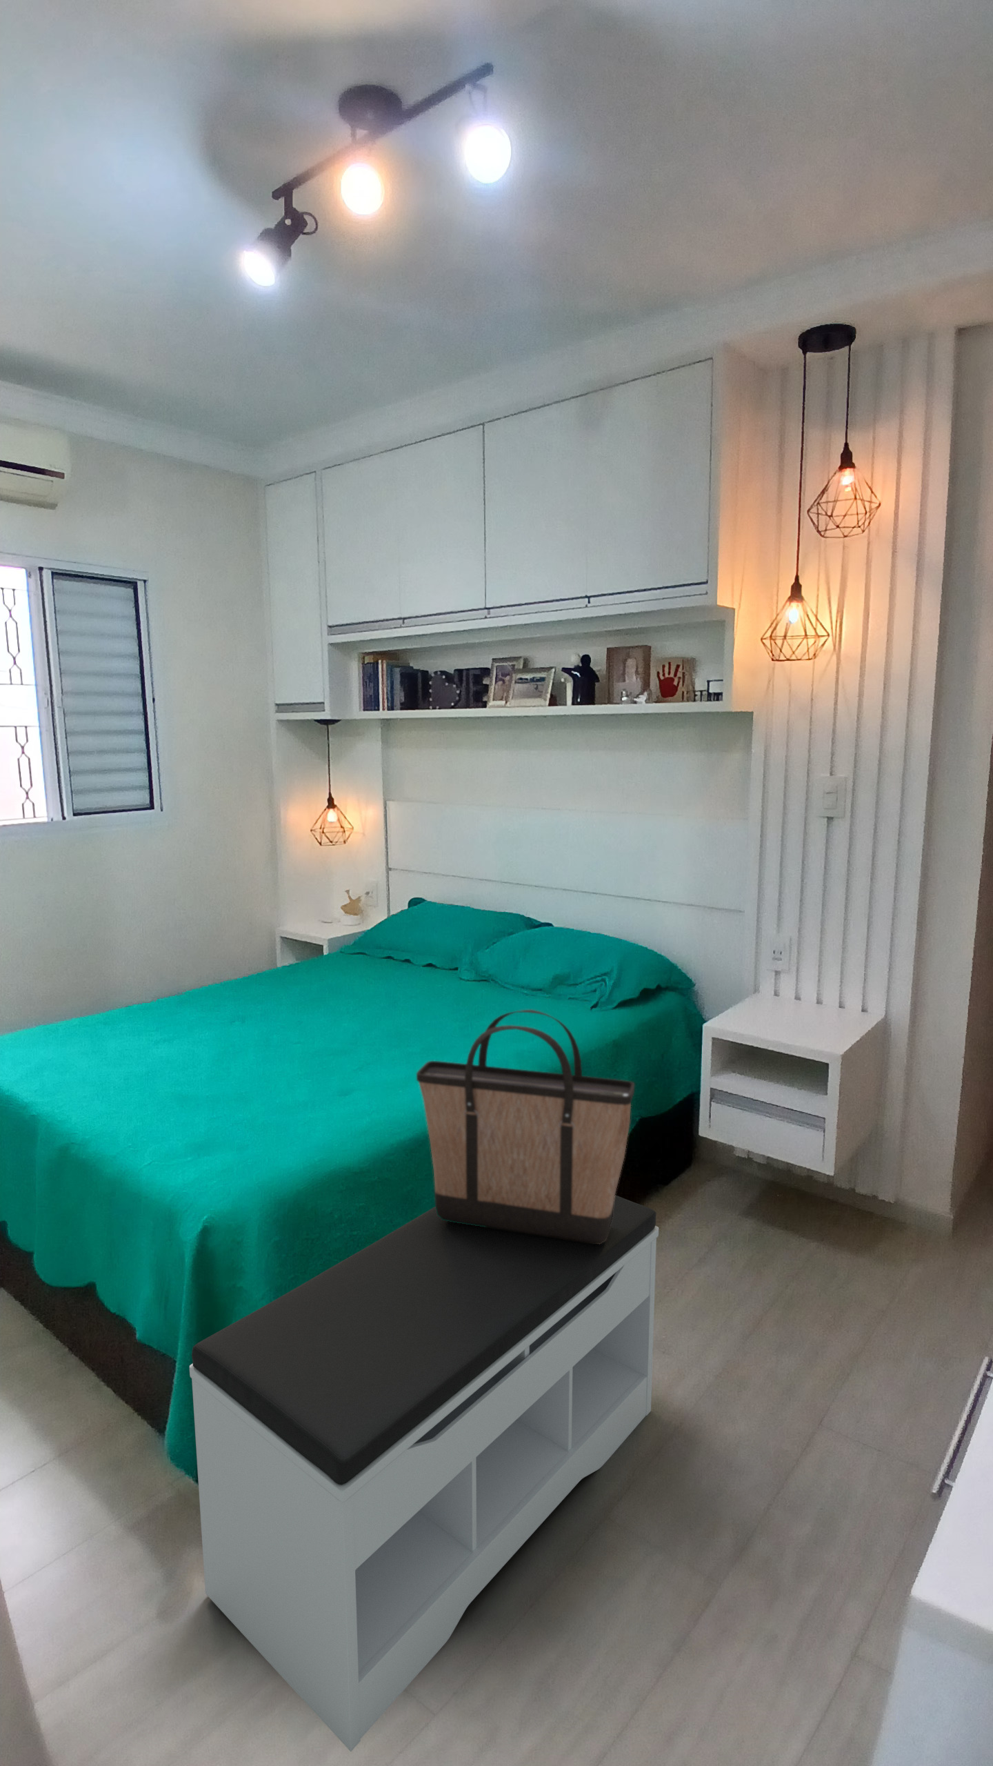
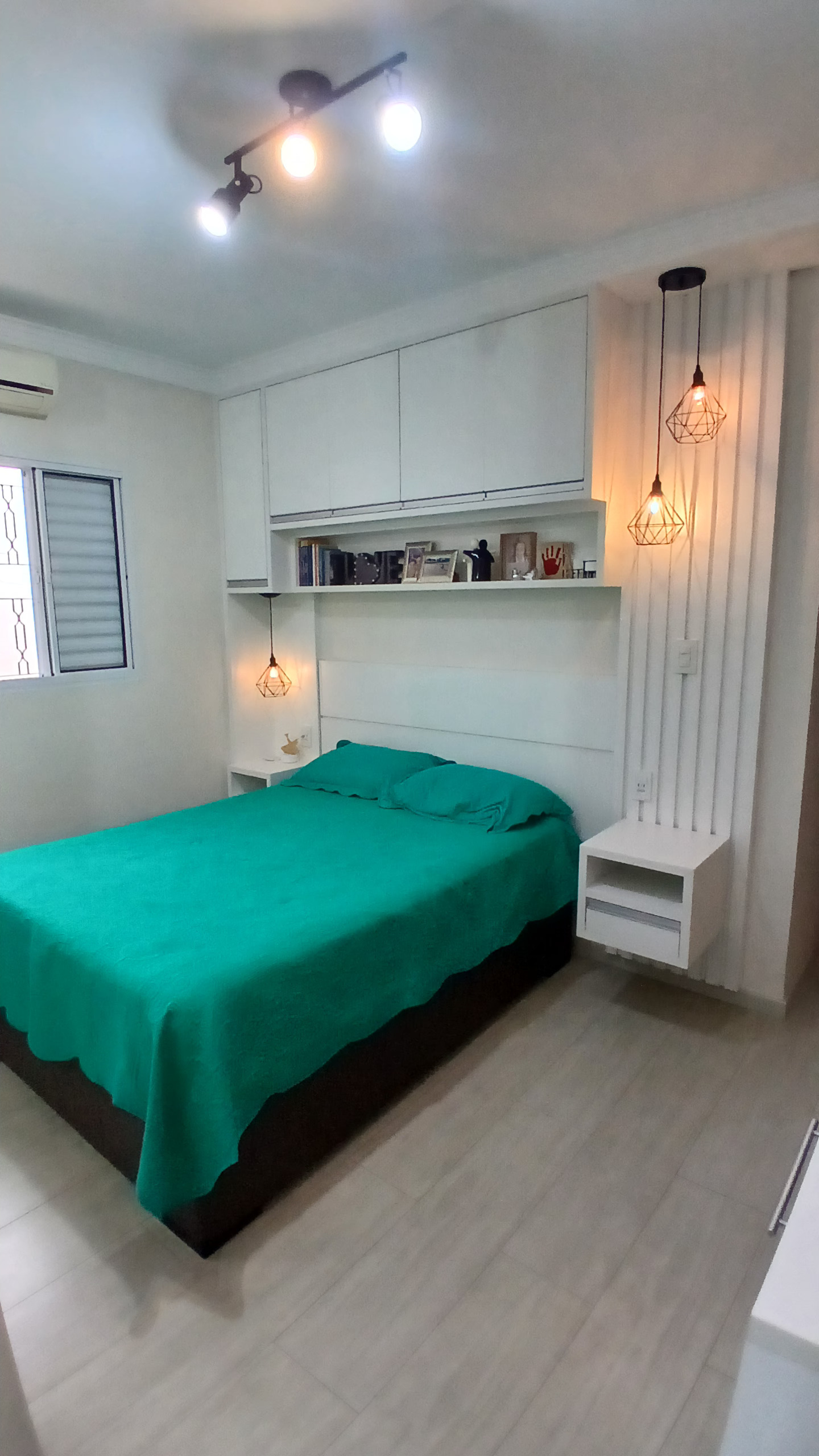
- shopping bag (524, 1122)
- bench (453, 1383)
